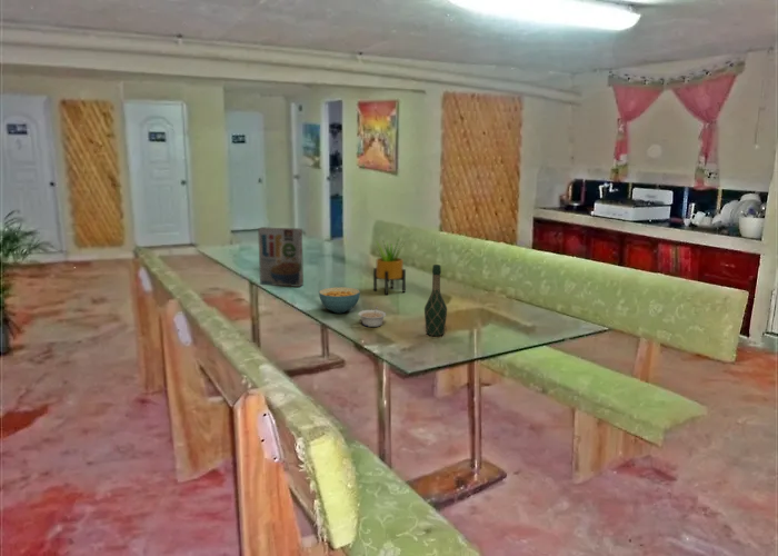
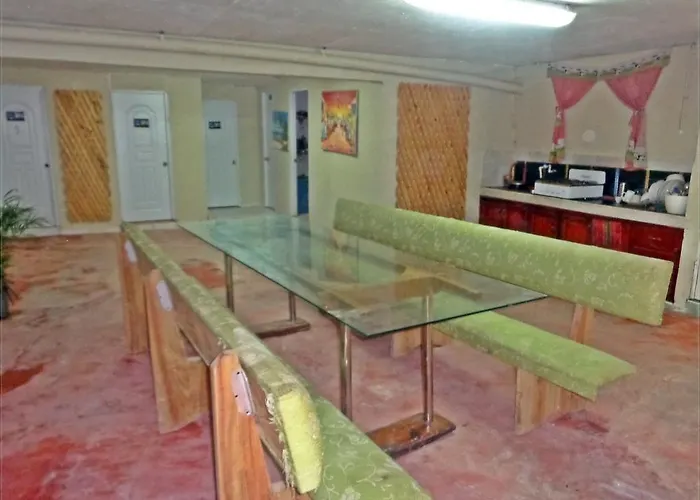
- cereal box (280, 256)
- legume (371, 317)
- potted plant (389, 264)
- wine bottle (436, 299)
- cereal bowl (339, 301)
